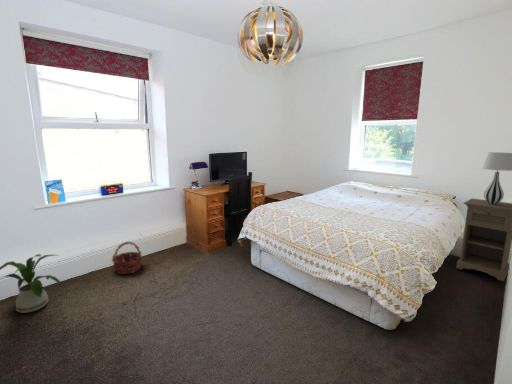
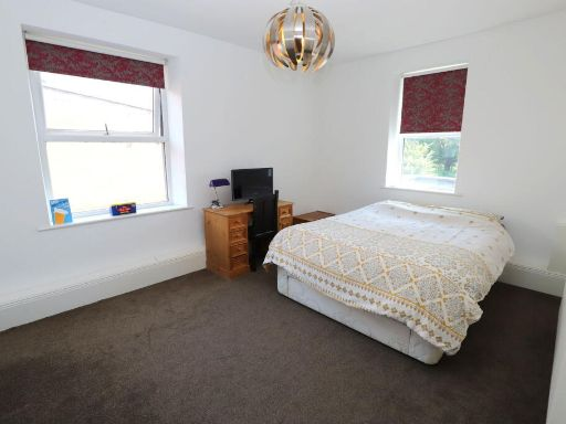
- basket (127, 255)
- table lamp (496, 178)
- house plant (30, 277)
- nightstand (487, 237)
